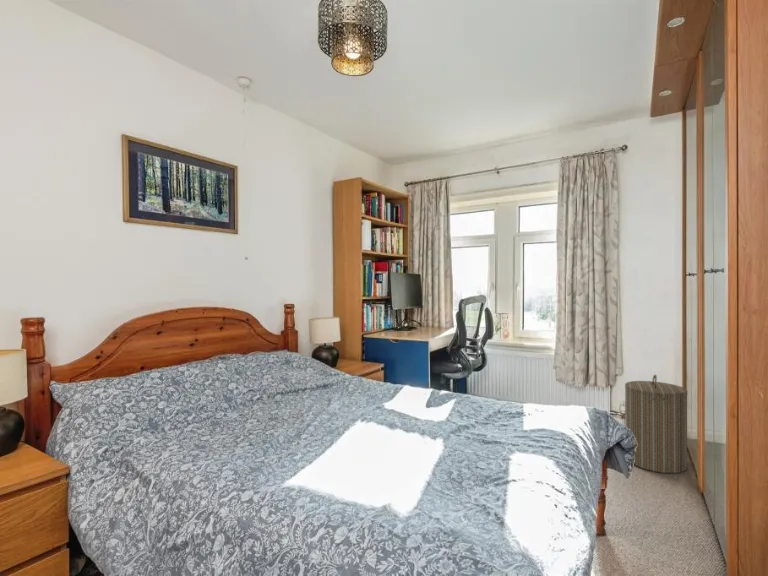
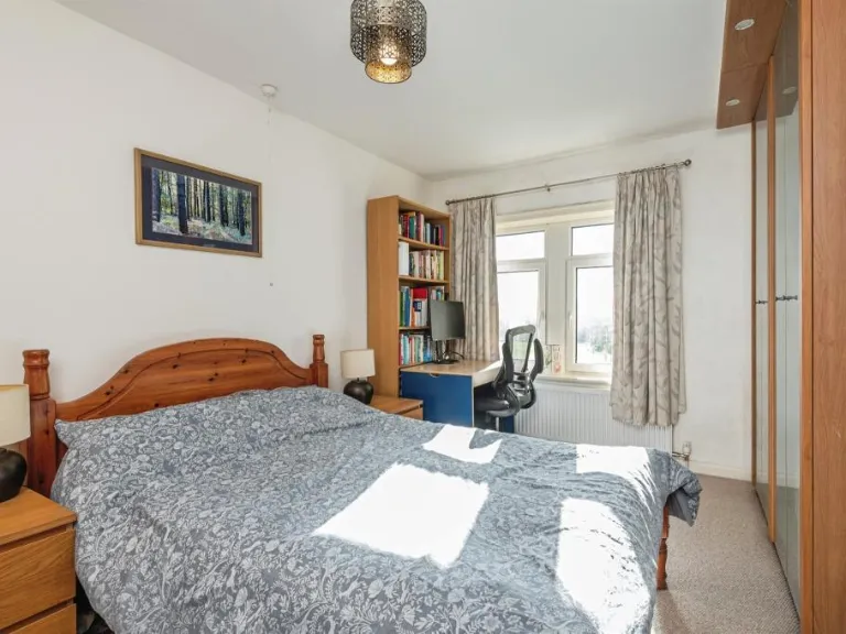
- laundry hamper (655, 418)
